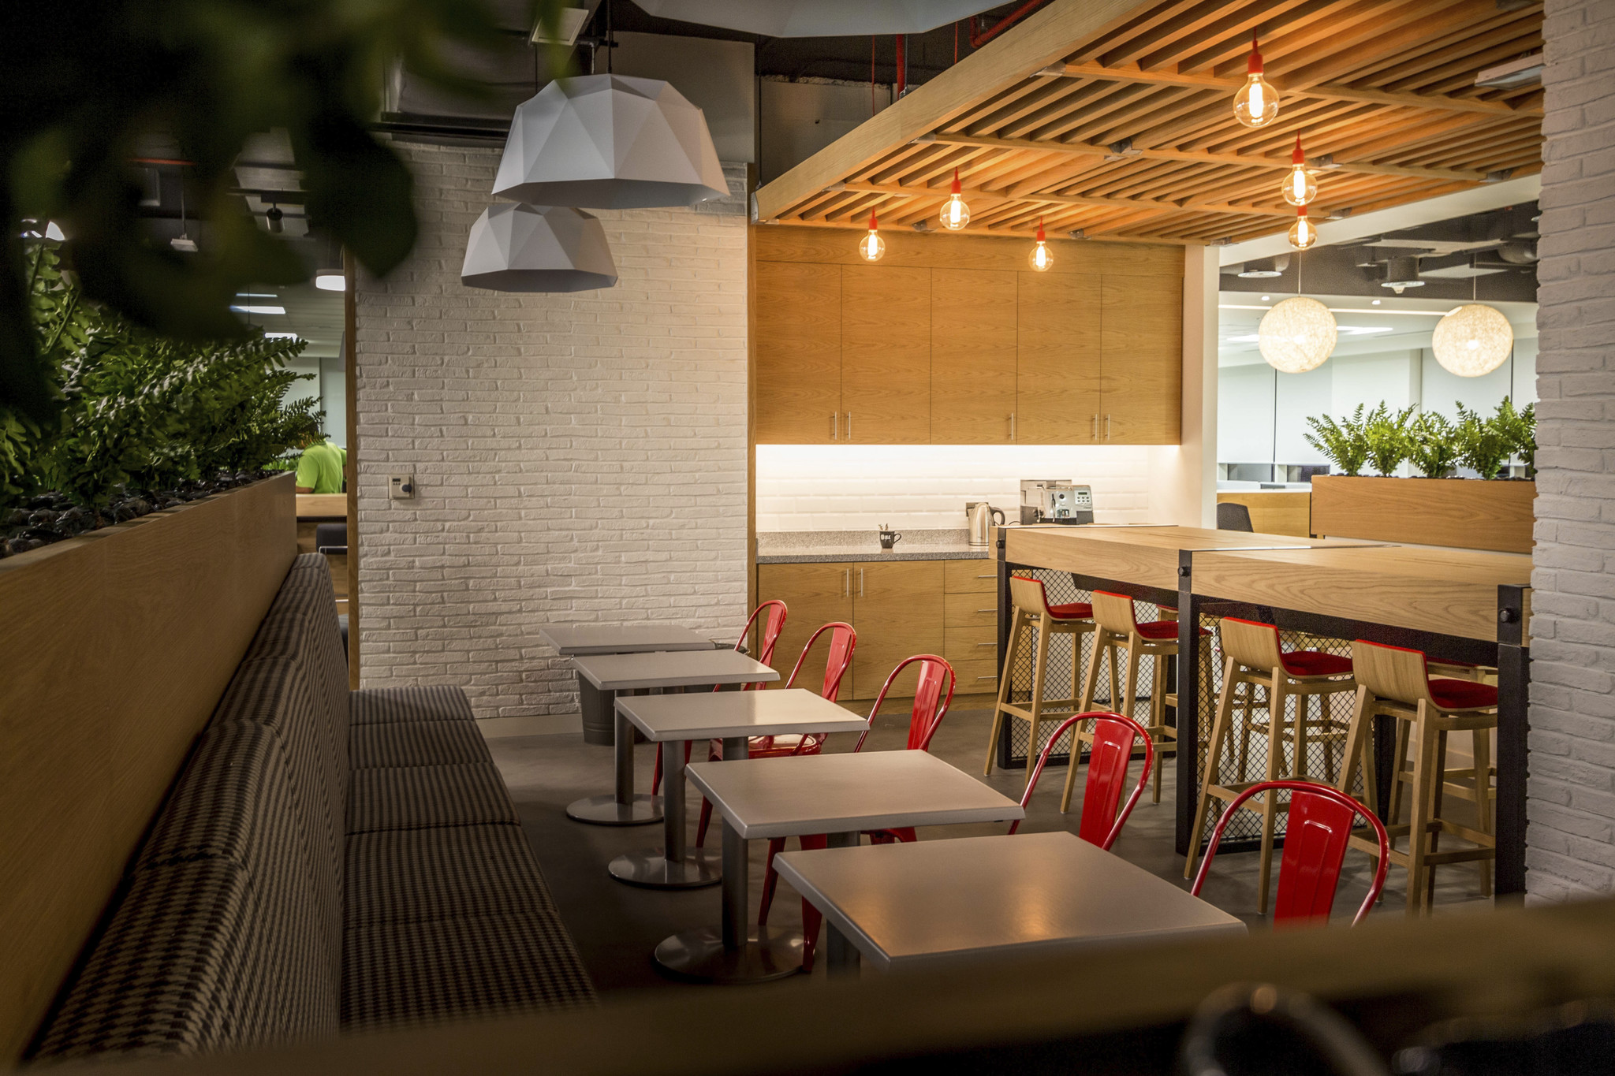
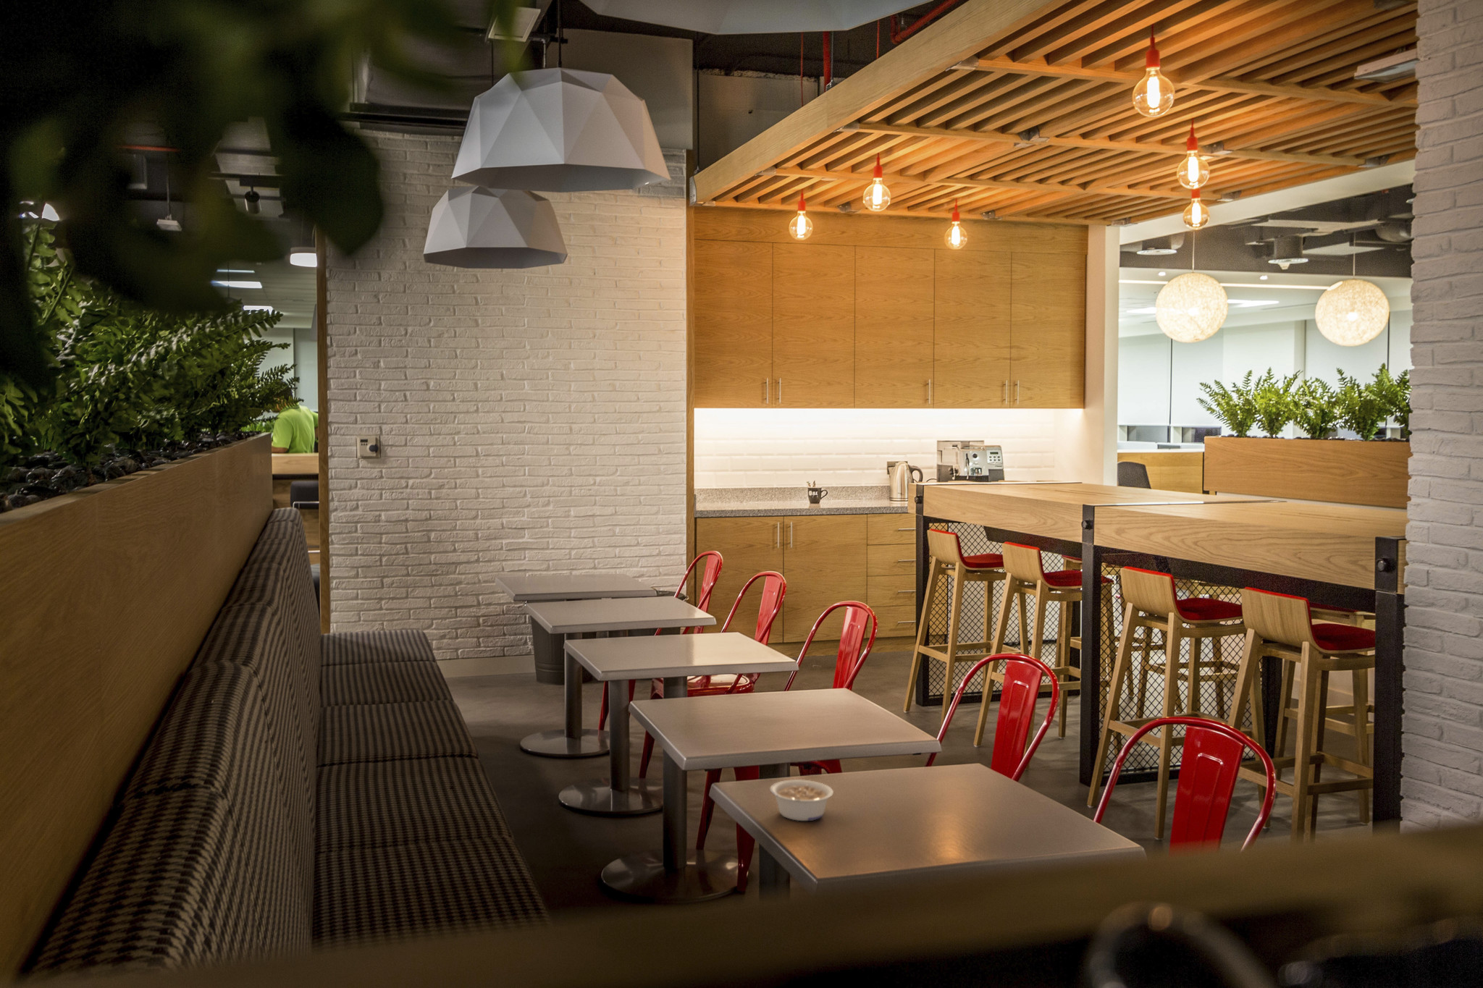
+ legume (803, 799)
